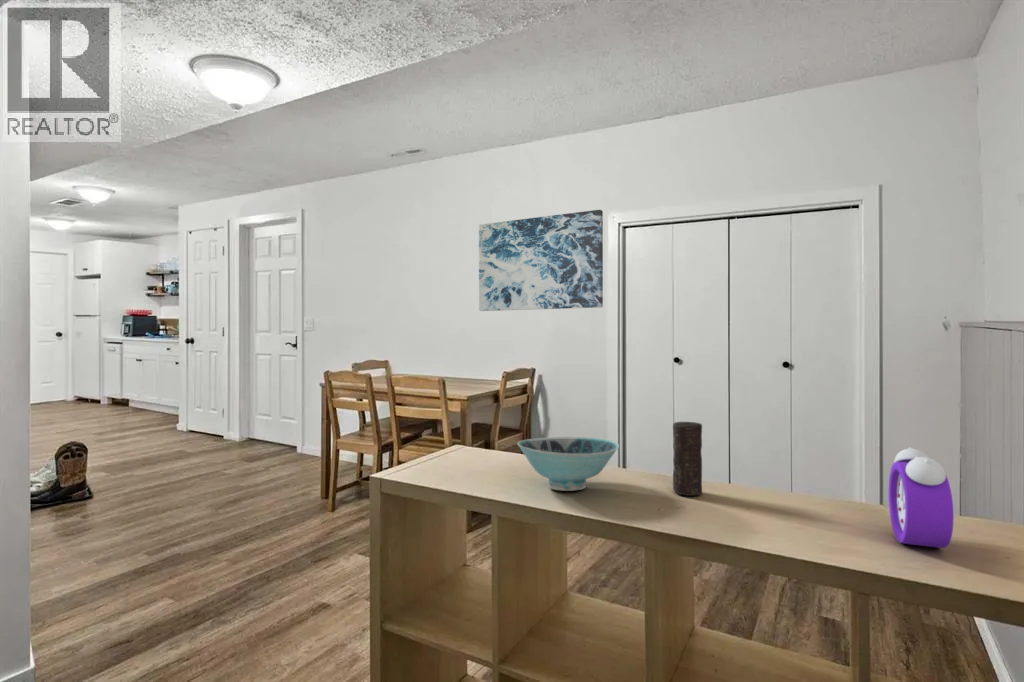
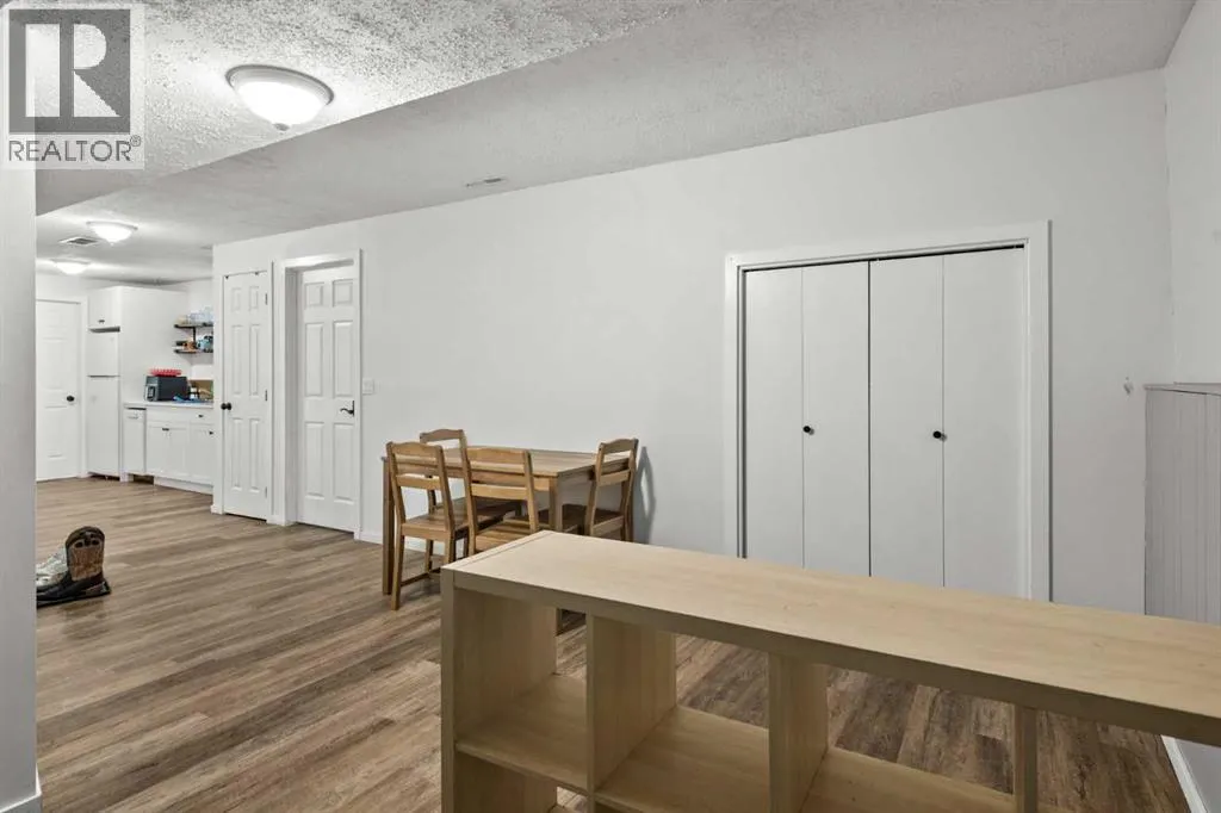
- wall art (537, 263)
- alarm clock (918, 498)
- candle (687, 457)
- bowl (567, 464)
